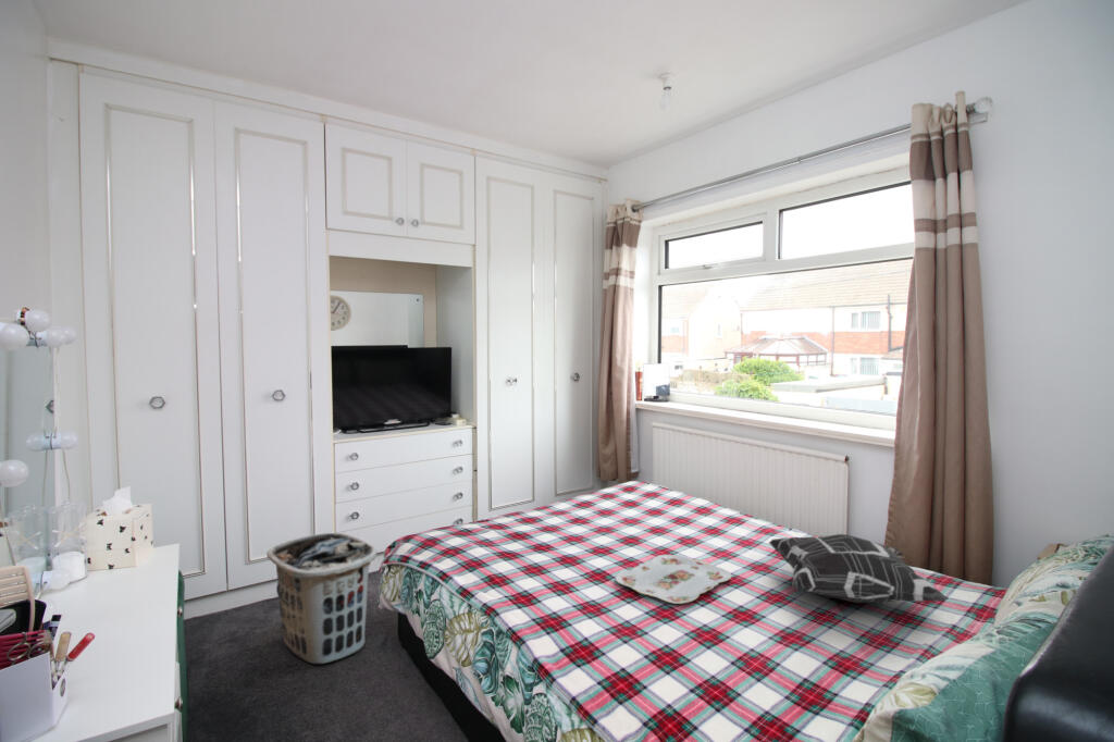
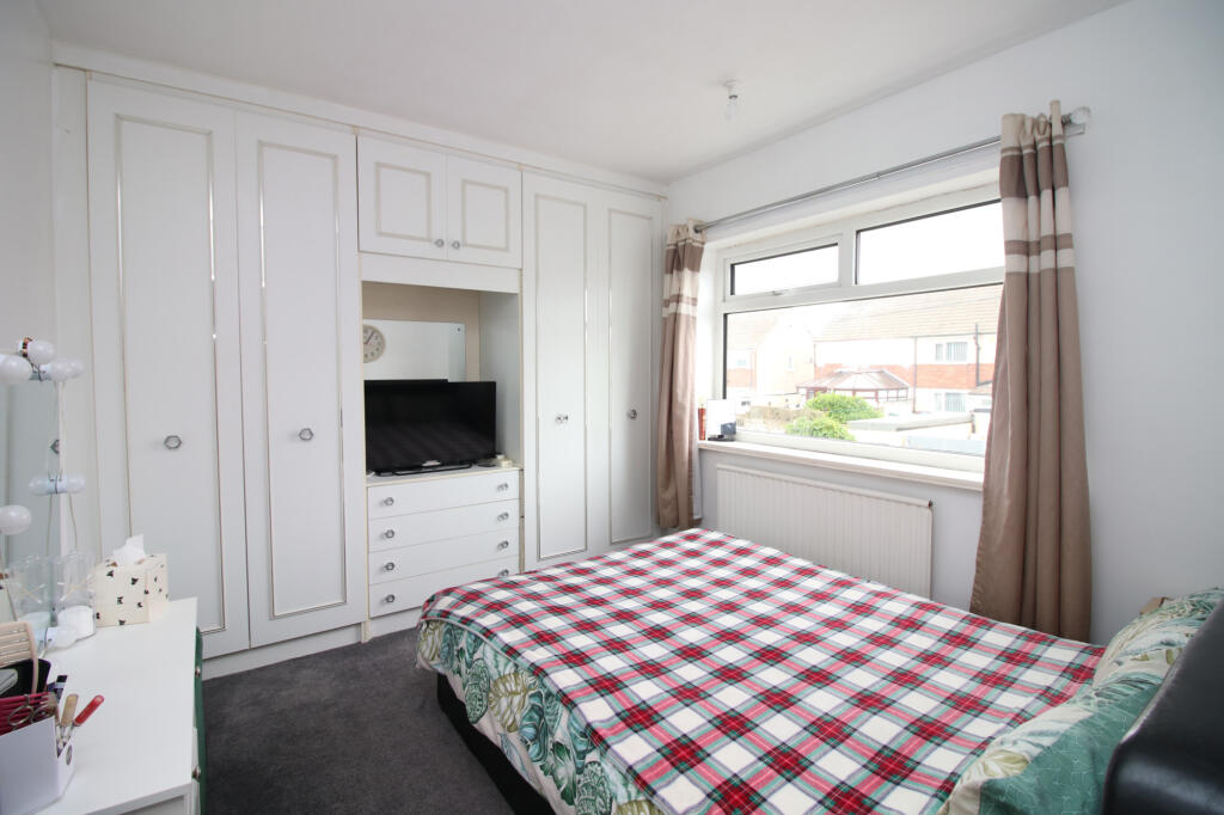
- clothes hamper (322, 586)
- decorative pillow (849, 565)
- serving tray (673, 577)
